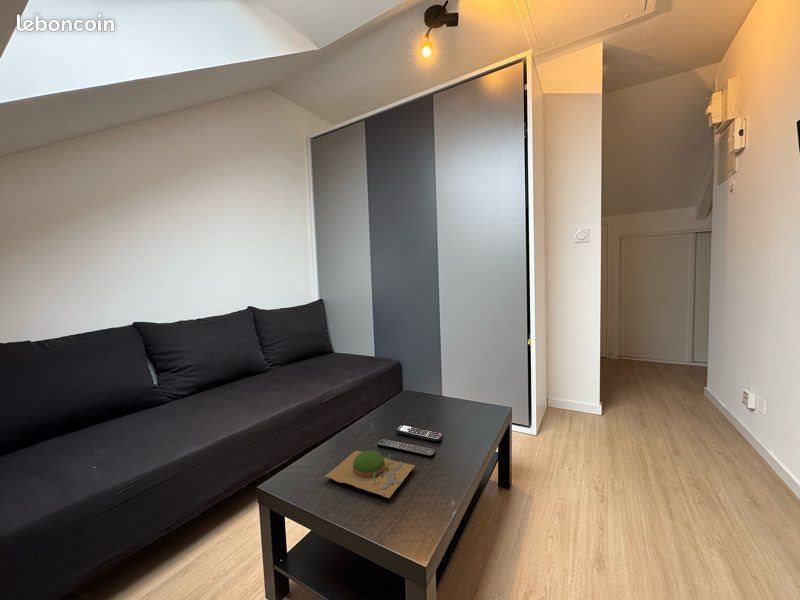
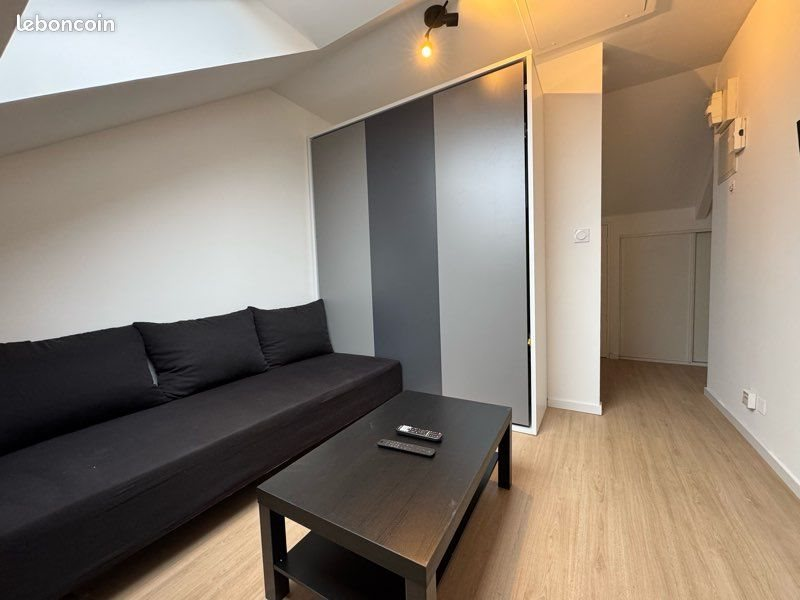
- plant (370, 465)
